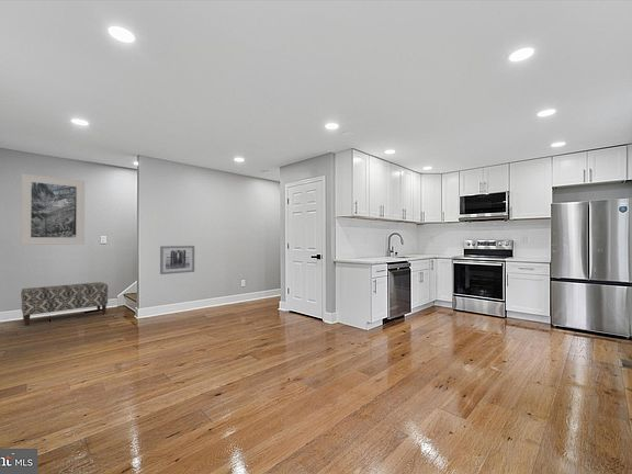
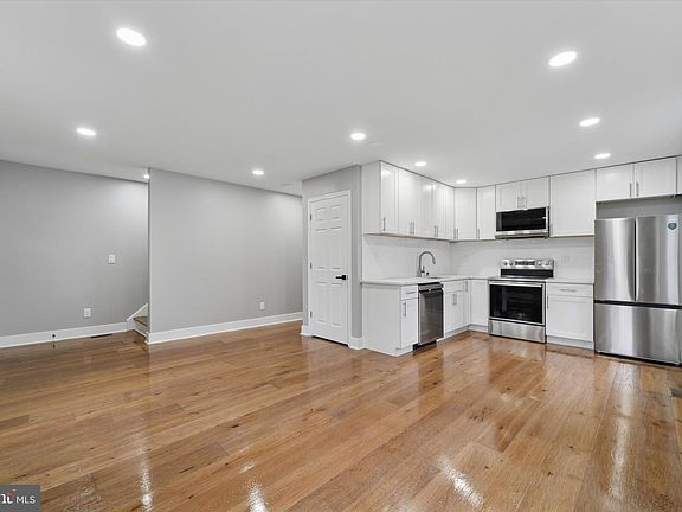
- wall art (178, 259)
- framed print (54, 211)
- bench (66, 302)
